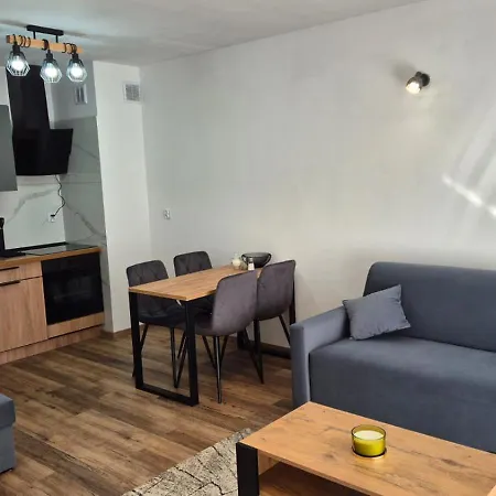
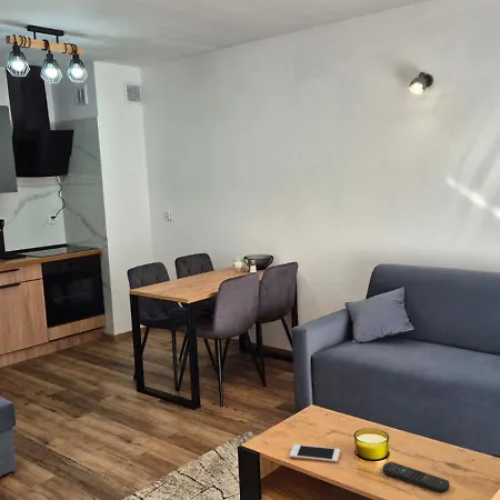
+ cell phone (314, 452)
+ remote control (414, 476)
